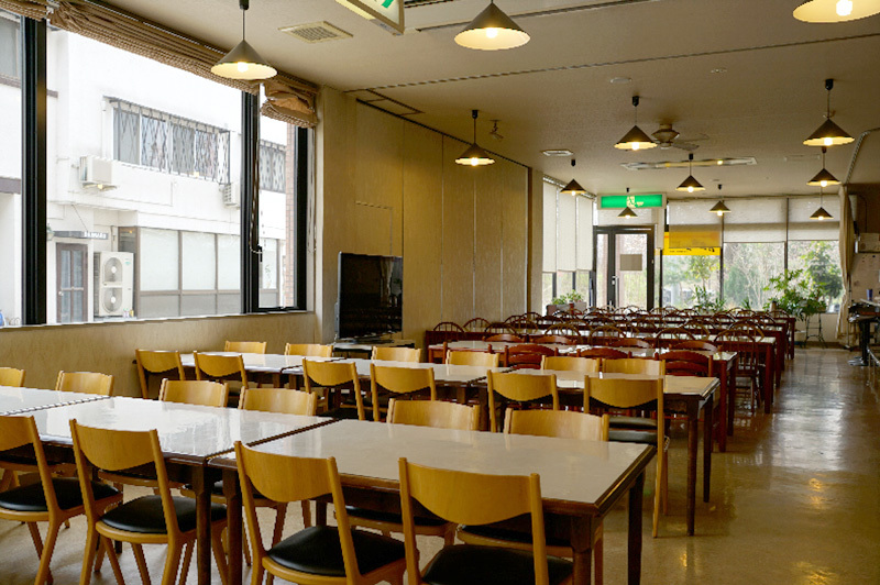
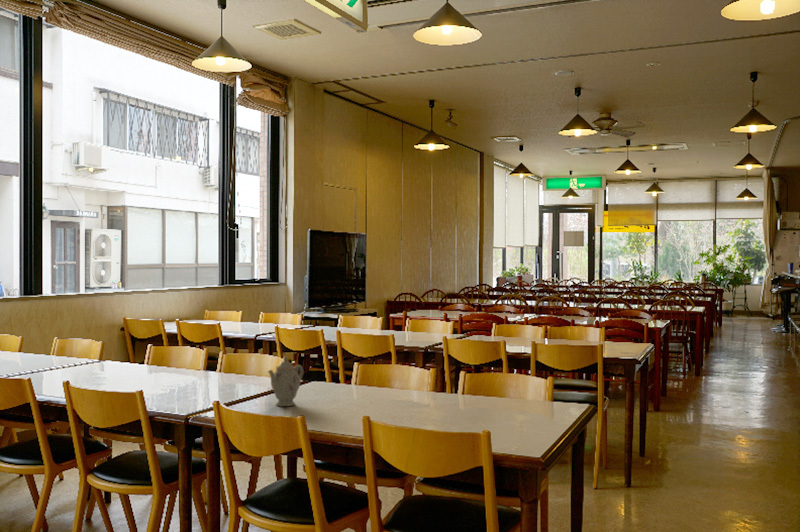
+ chinaware (285, 380)
